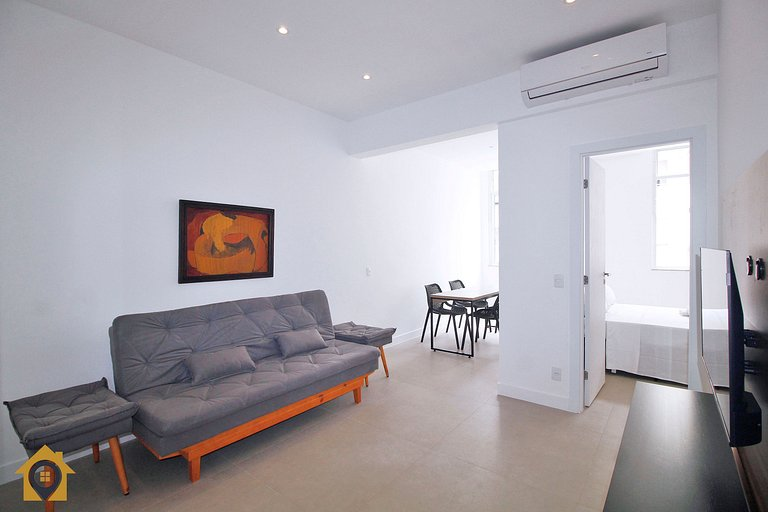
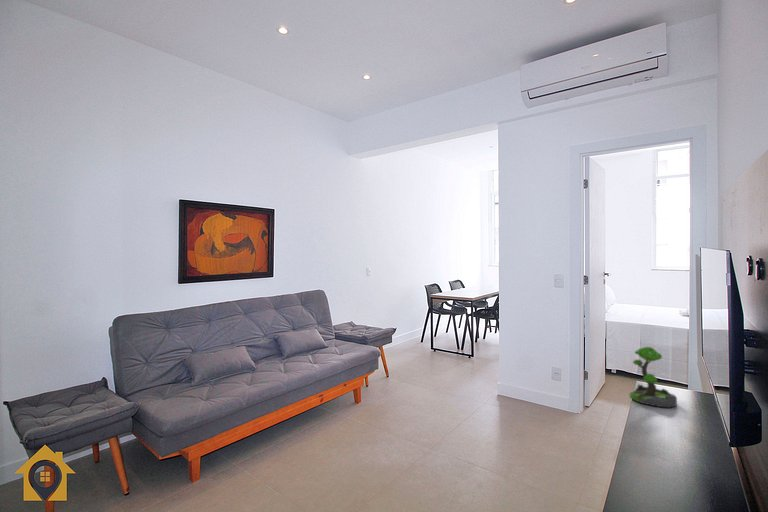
+ plant (652, 374)
